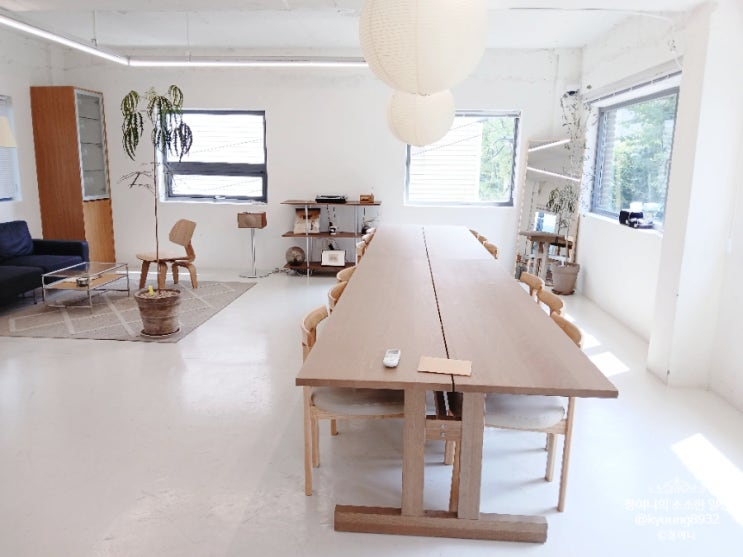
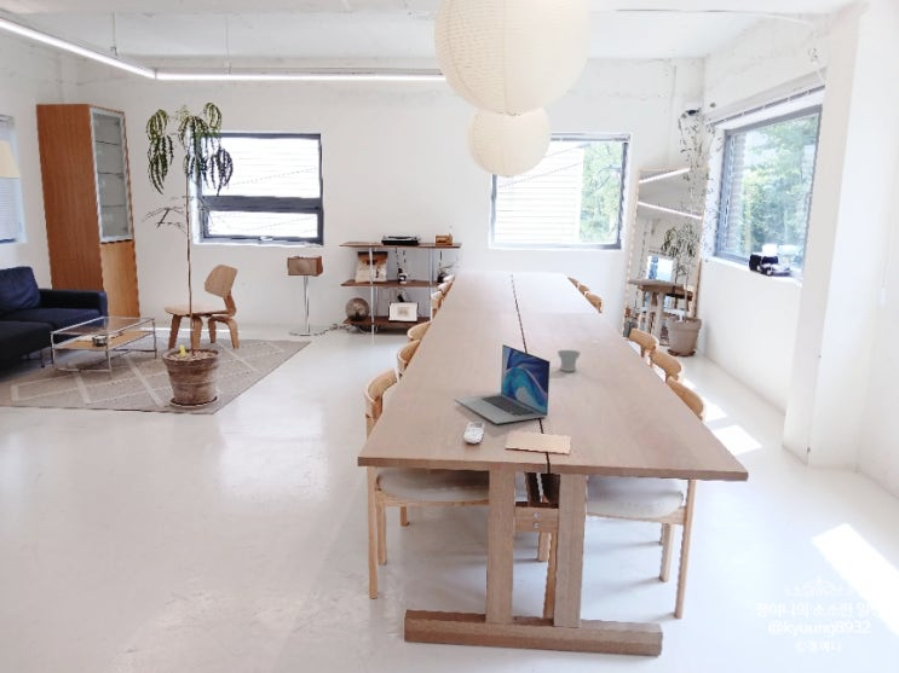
+ laptop (501, 381)
+ cup (567, 360)
